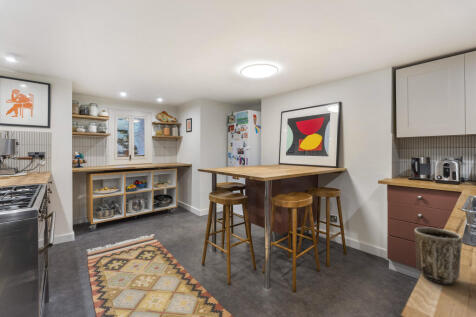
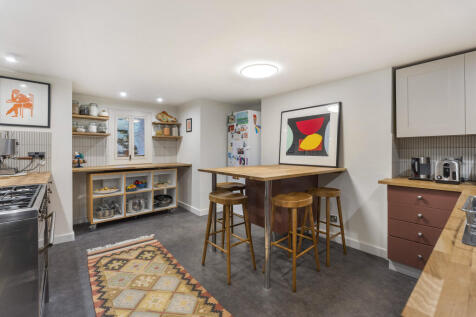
- mug (438, 253)
